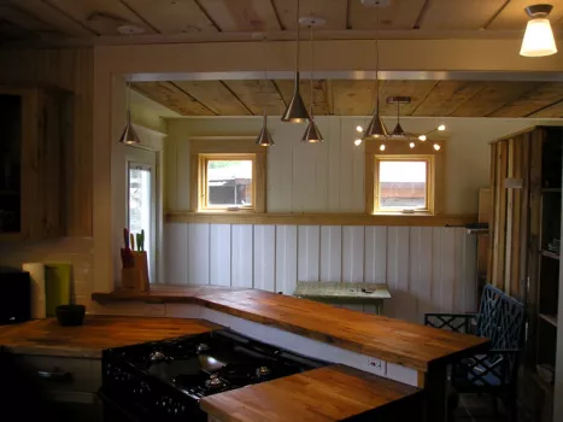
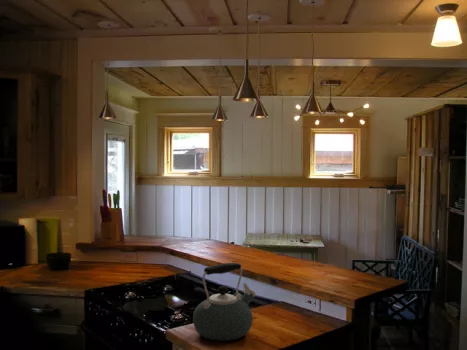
+ kettle (227, 297)
